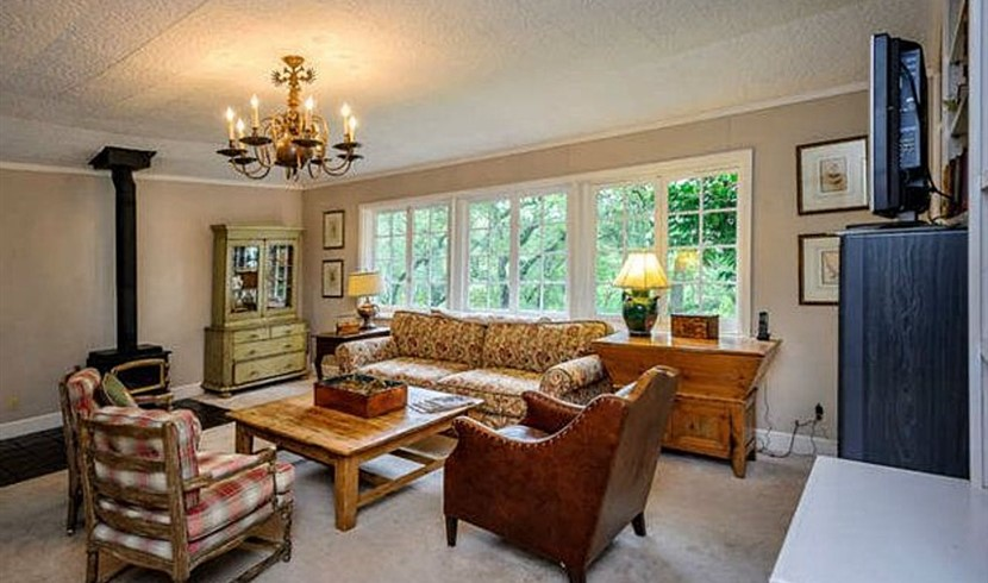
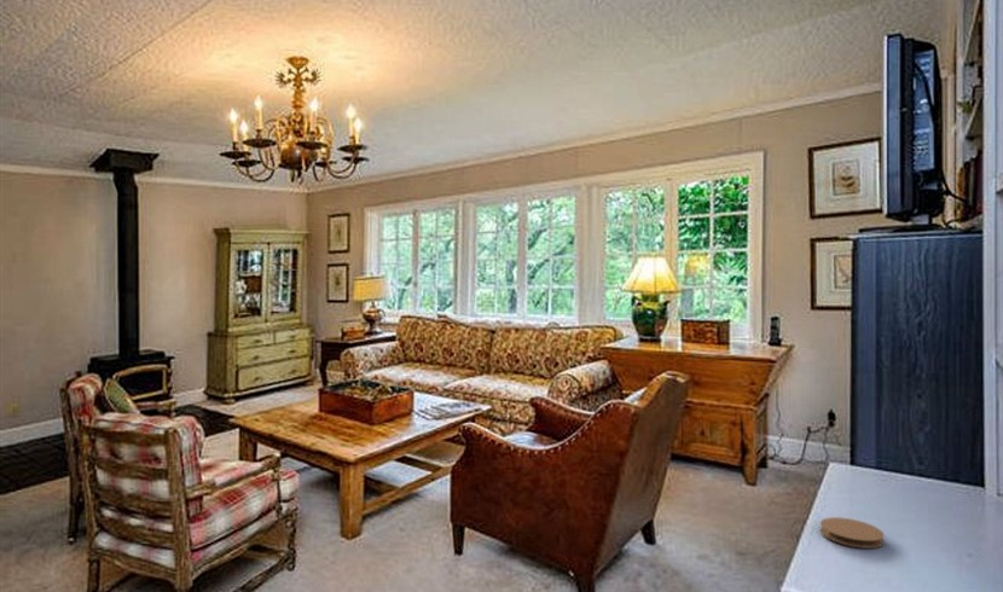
+ coaster (851, 532)
